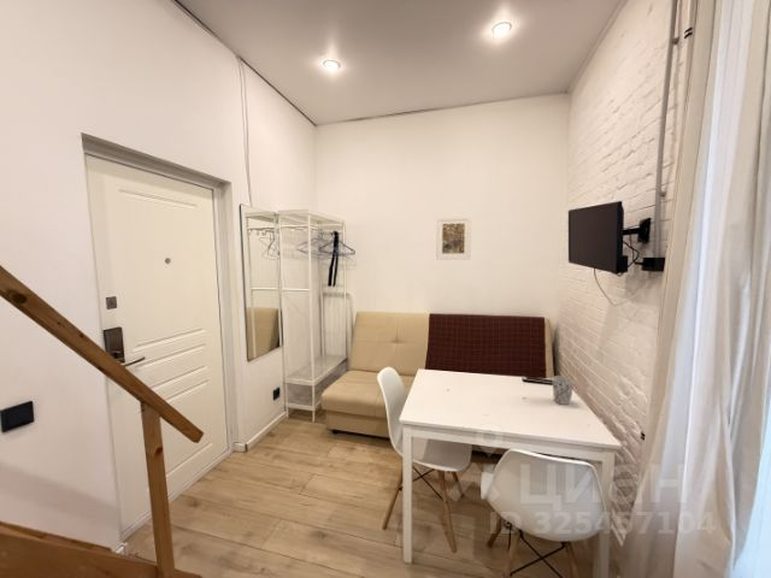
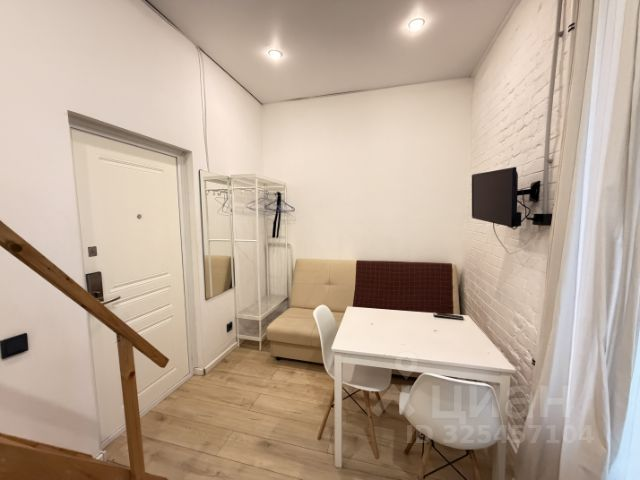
- cup (561, 390)
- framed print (453, 238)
